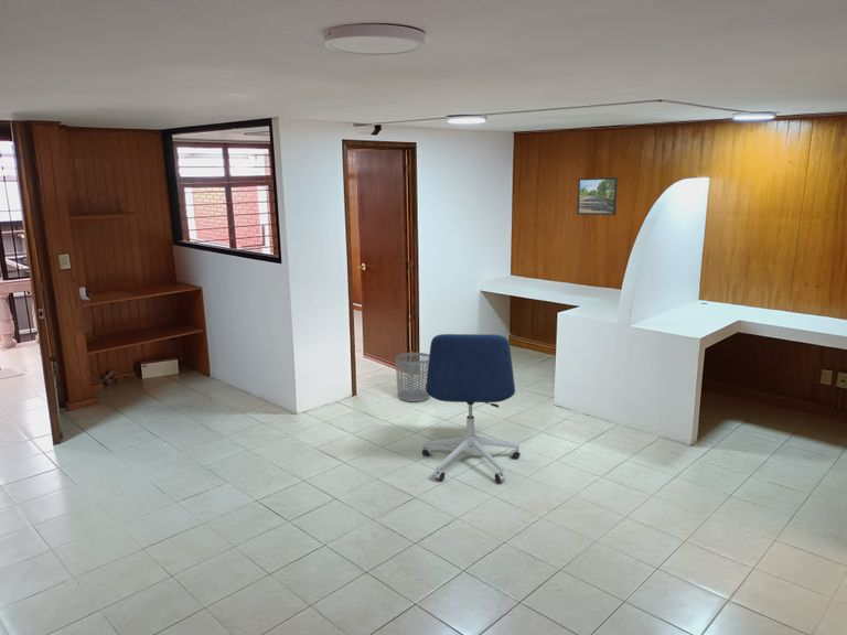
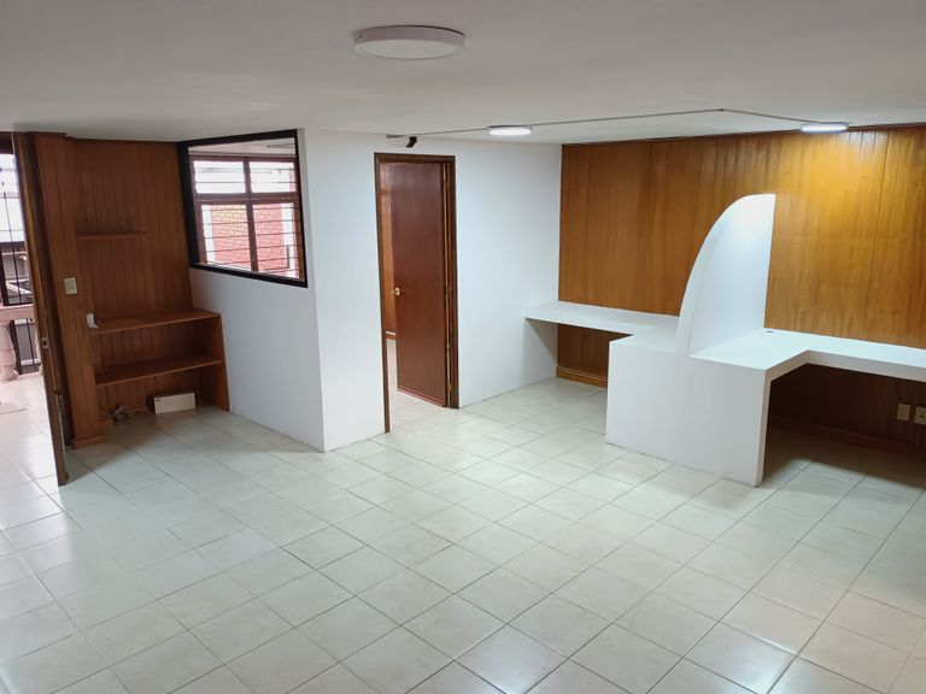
- office chair (470, 394)
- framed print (597, 196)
- waste bin (414, 377)
